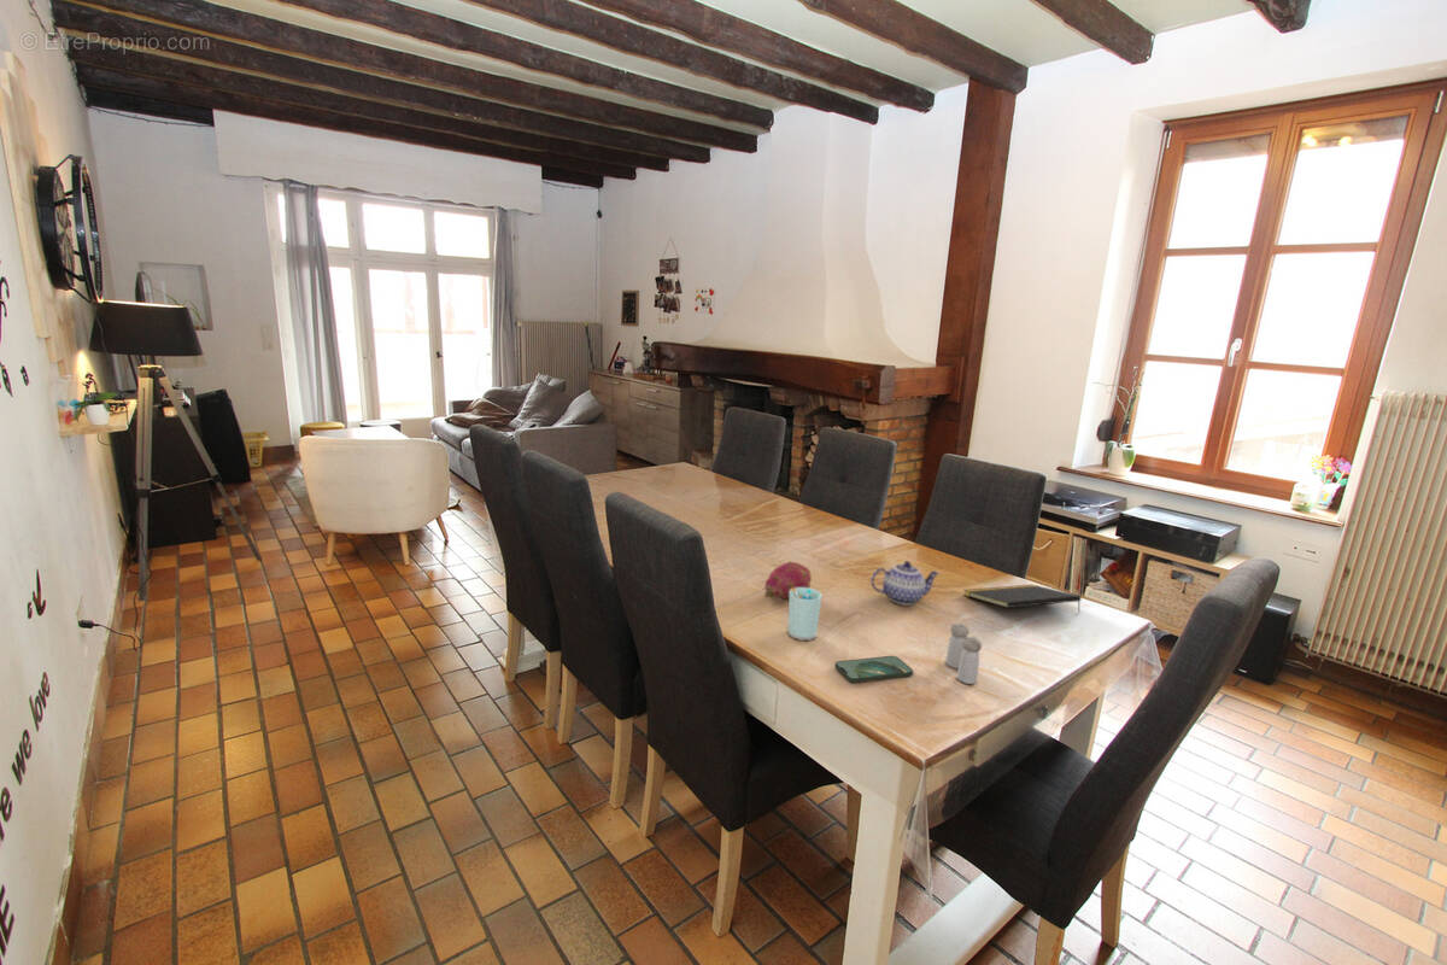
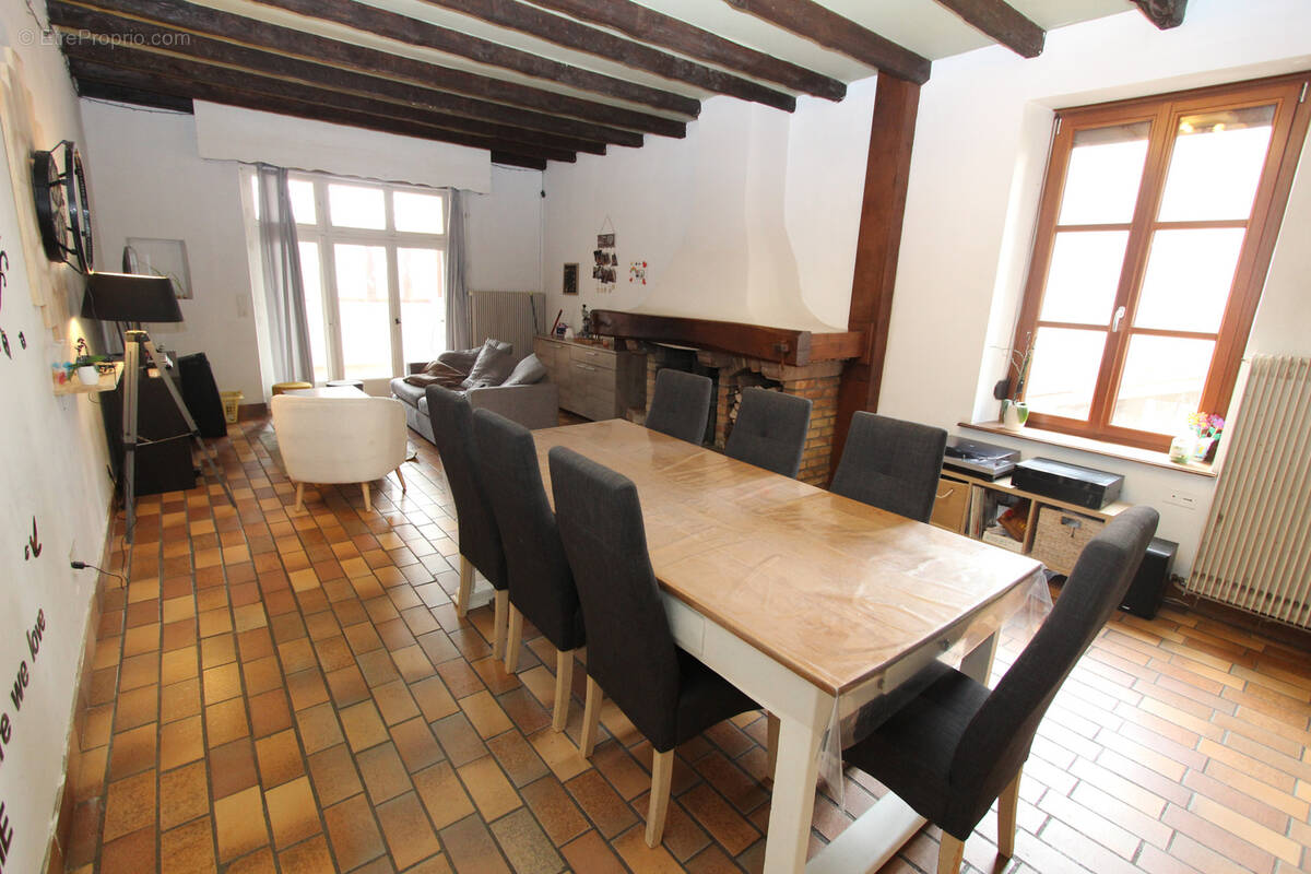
- notepad (1020, 595)
- cup (803, 609)
- fruit (787, 578)
- smartphone (873, 668)
- teapot (904, 580)
- salt and pepper shaker (963, 651)
